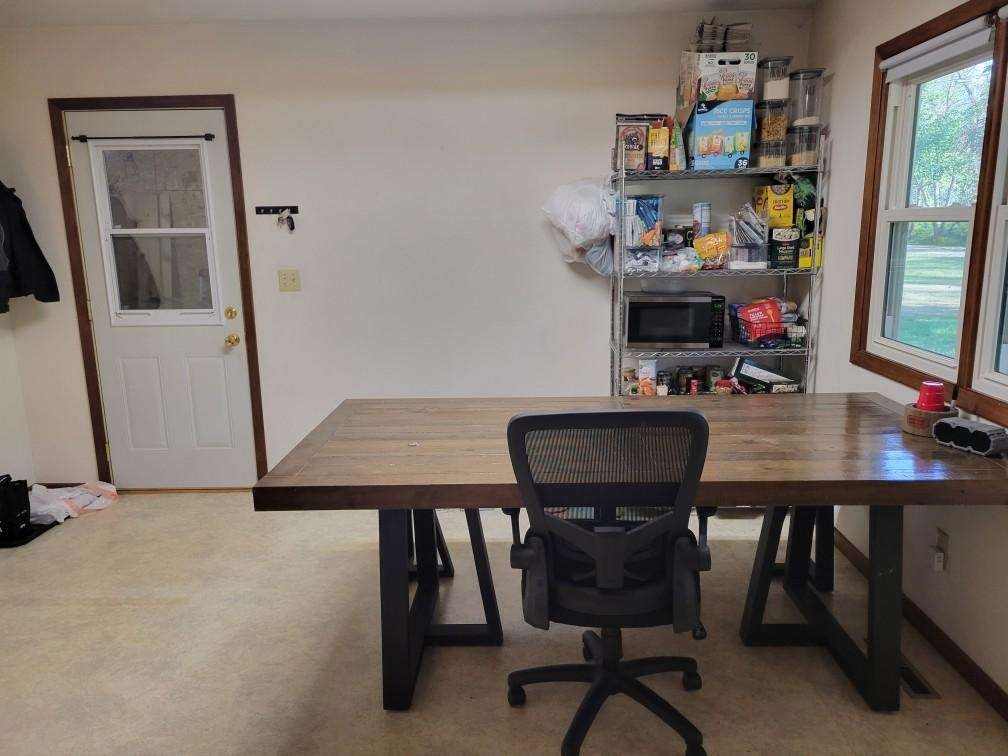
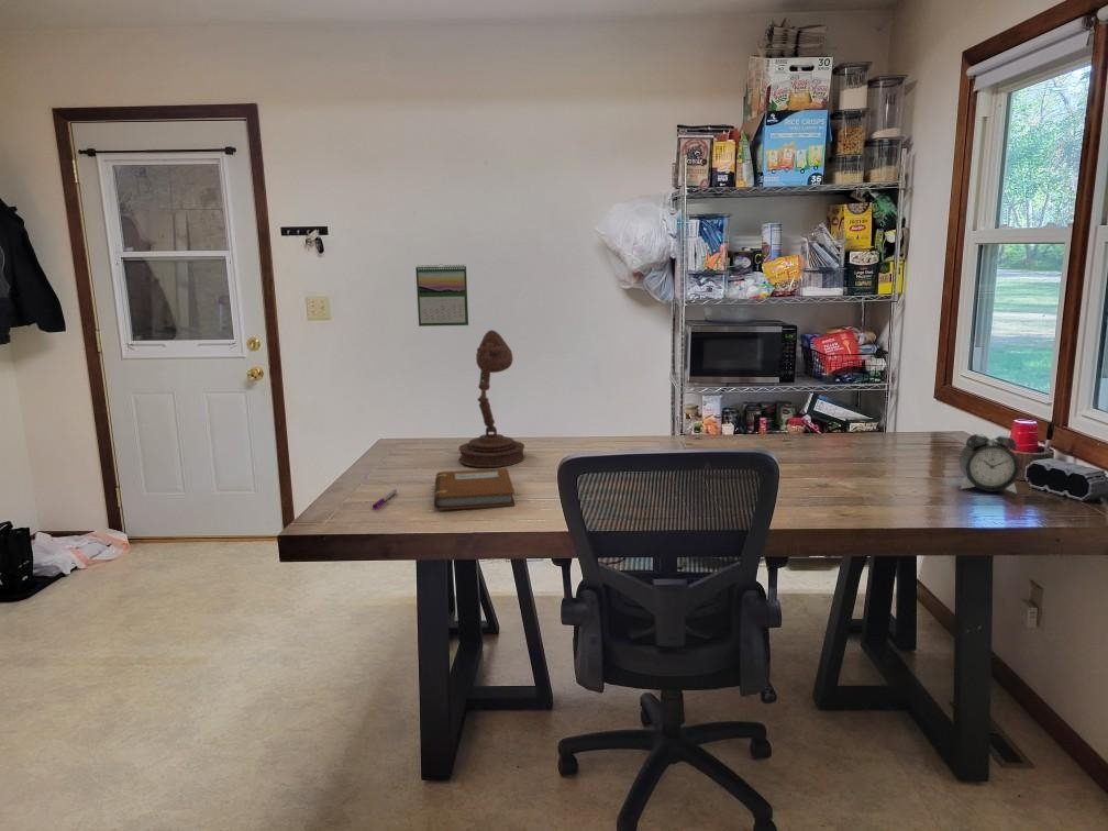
+ notebook (473, 487)
+ desk lamp (487, 398)
+ pen (385, 498)
+ alarm clock (988, 462)
+ calendar (442, 295)
